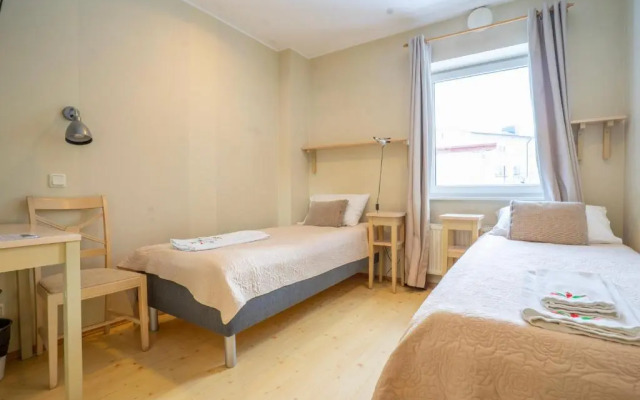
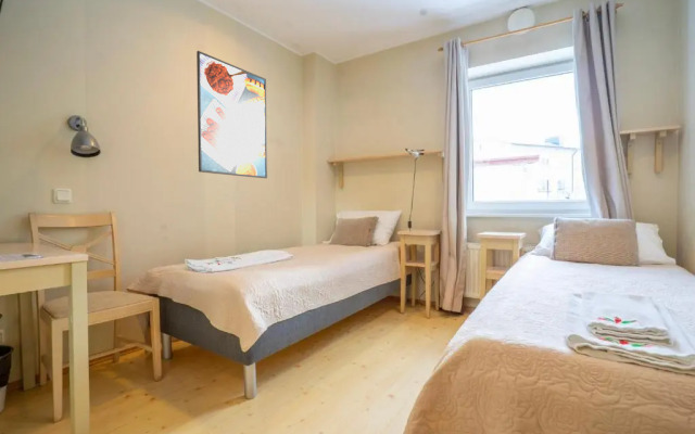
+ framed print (235, 120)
